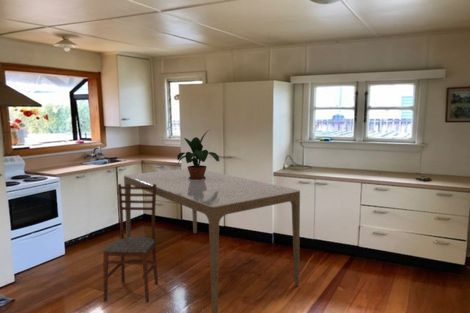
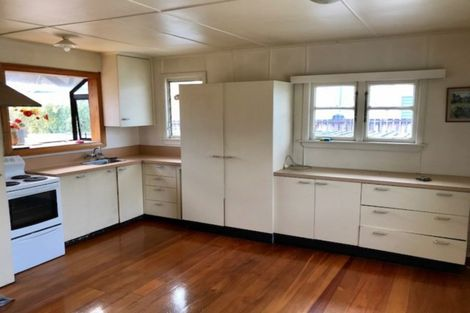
- dining chair (131, 240)
- dining table (196, 223)
- potted plant (196, 154)
